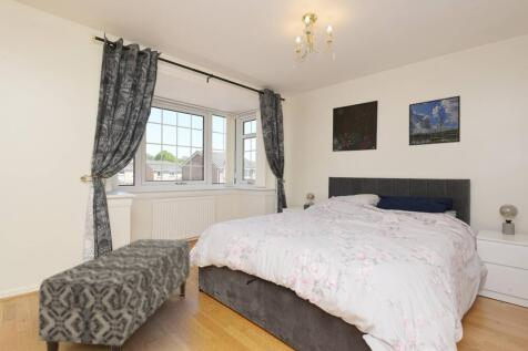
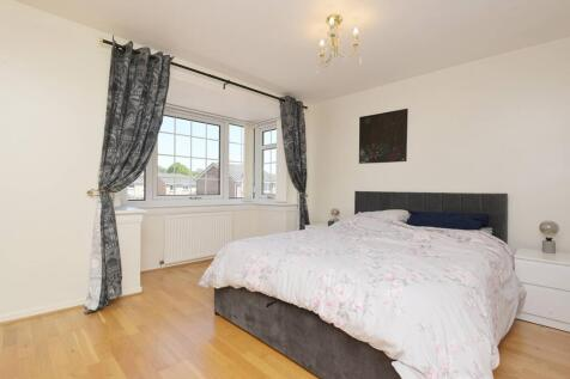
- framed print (433, 122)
- bench (132, 288)
